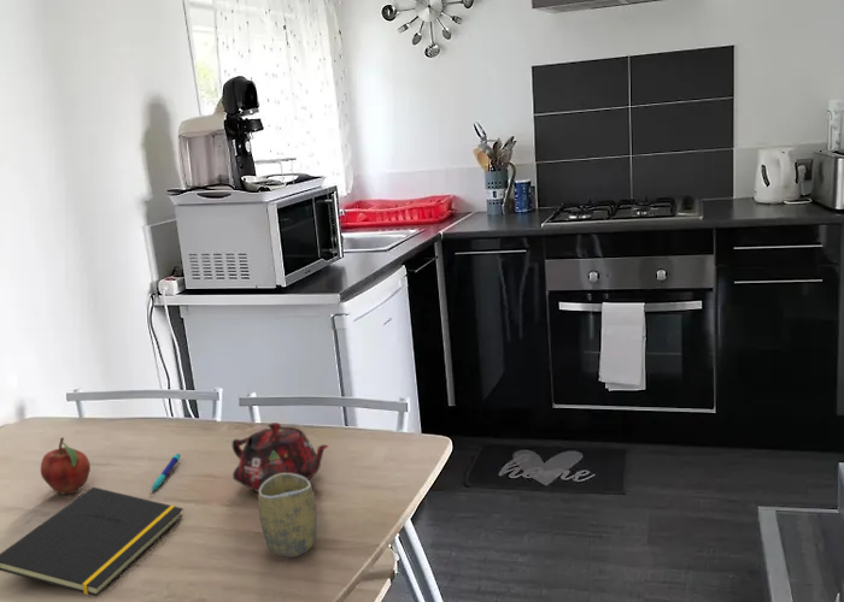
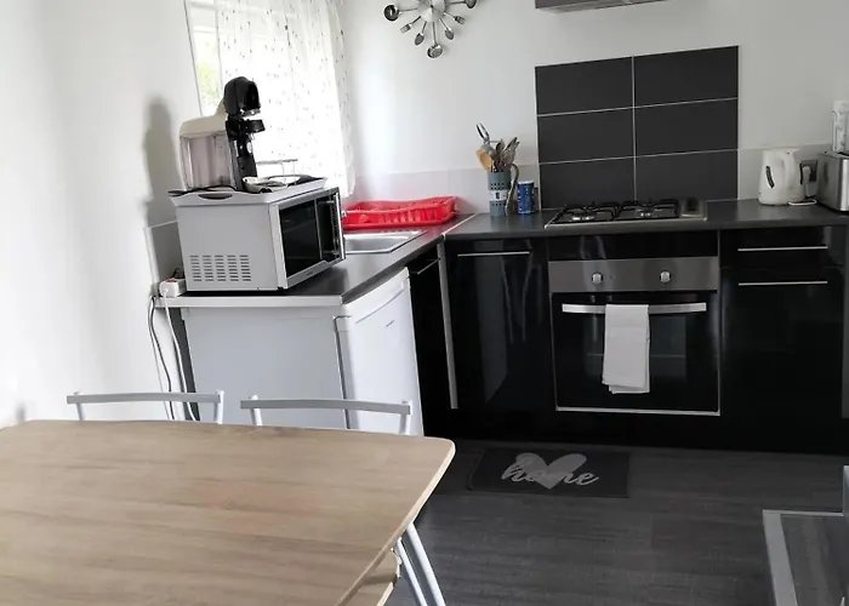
- notepad (94, 536)
- teapot (280, 453)
- pen (164, 472)
- fruit (65, 466)
- cup (288, 514)
